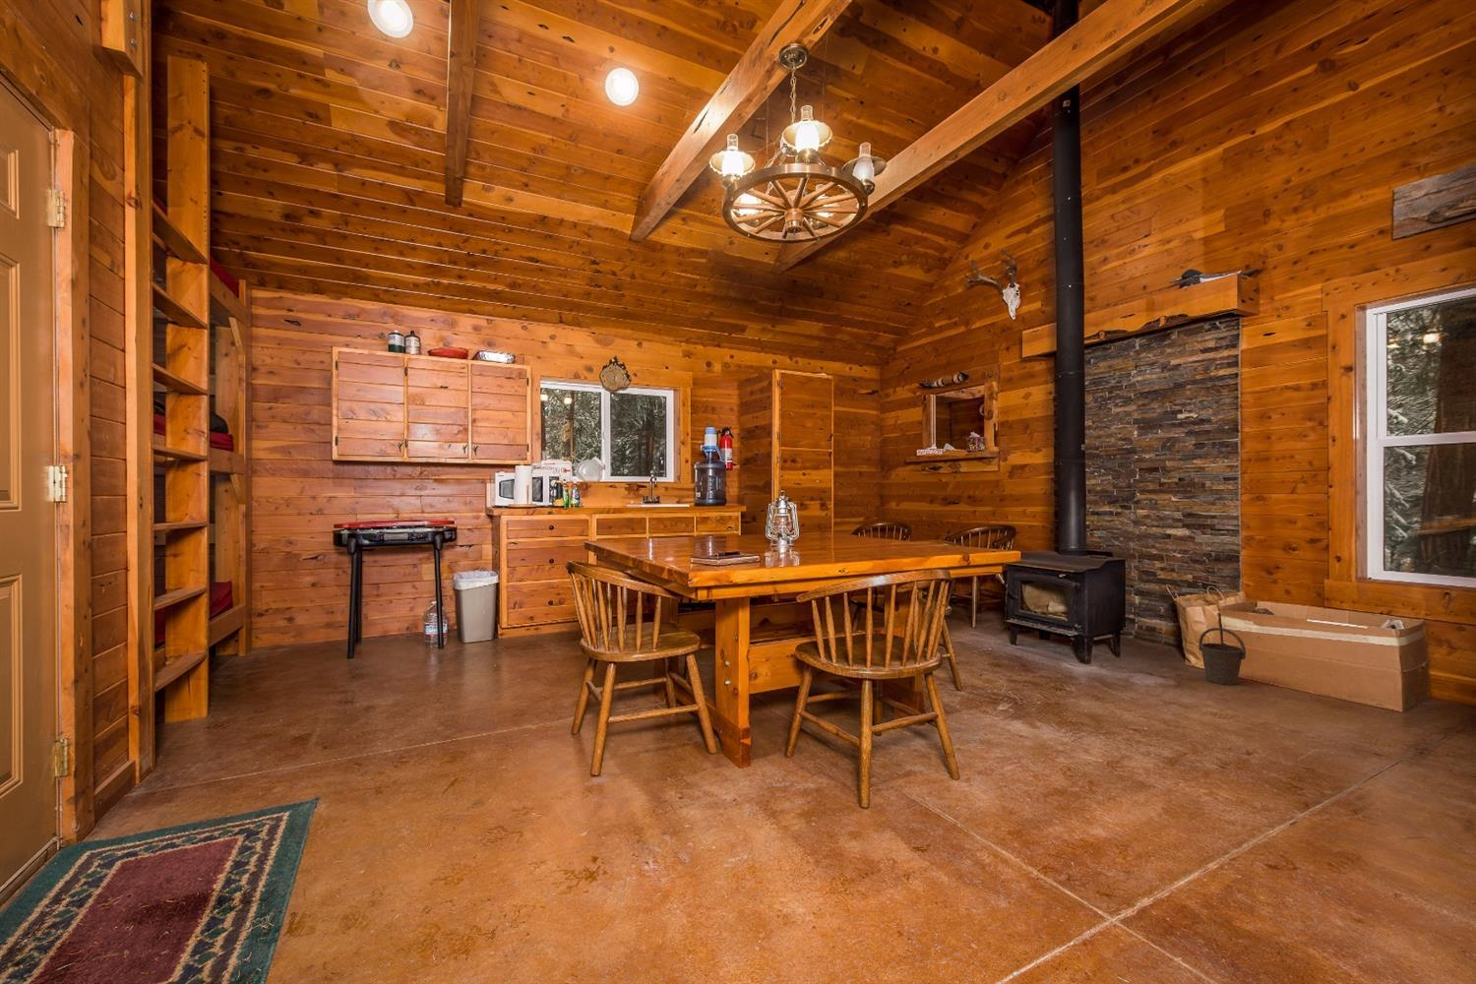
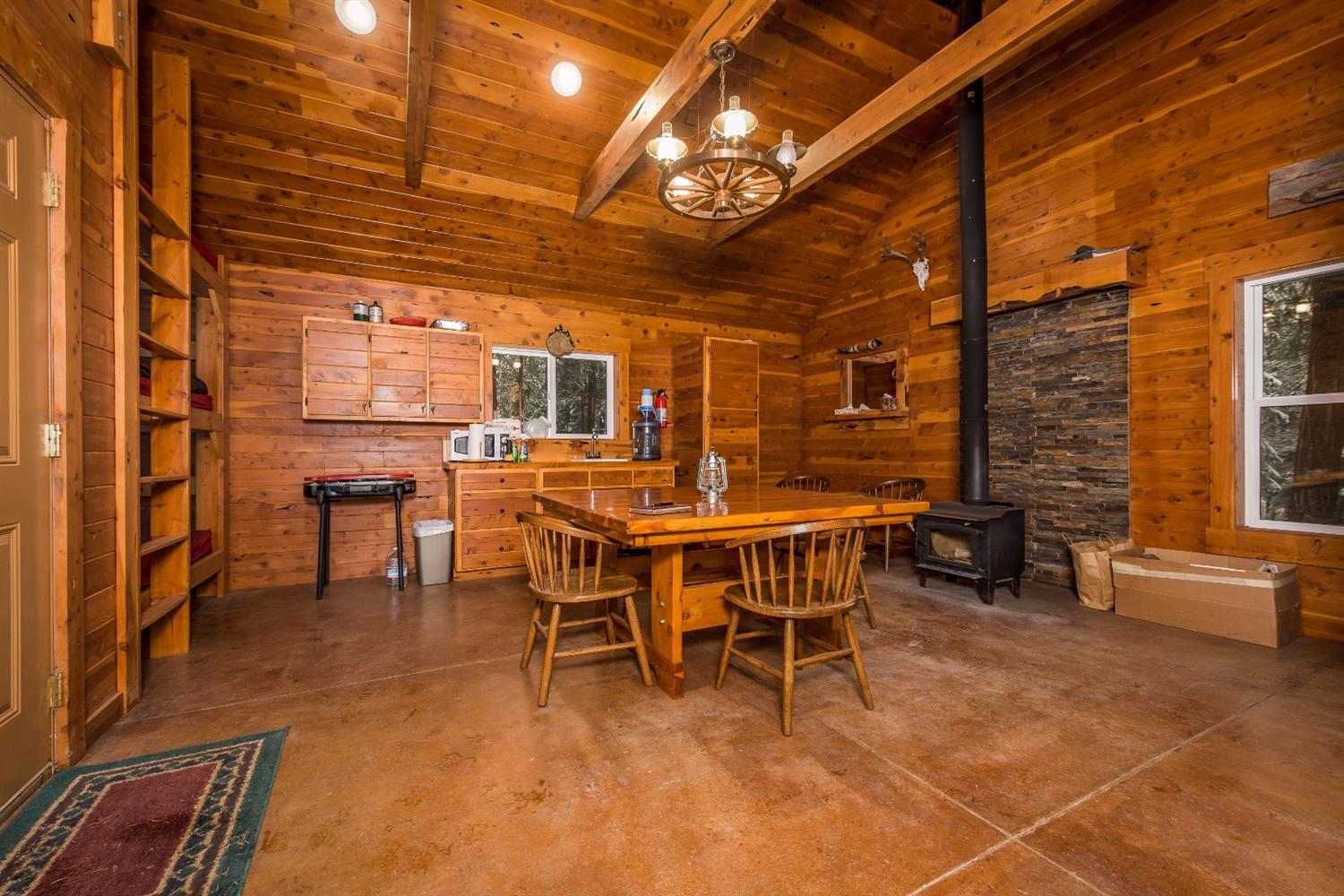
- bucket (1221, 655)
